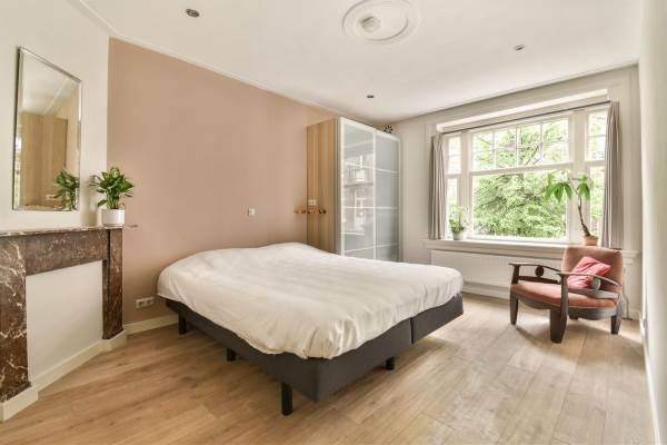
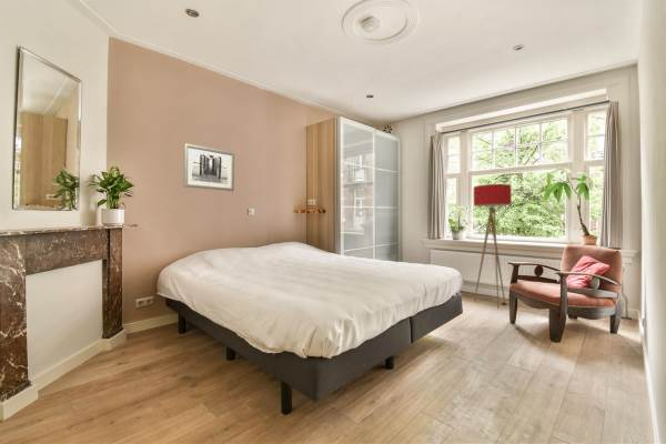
+ wall art (210, 168)
+ floor lamp (494, 243)
